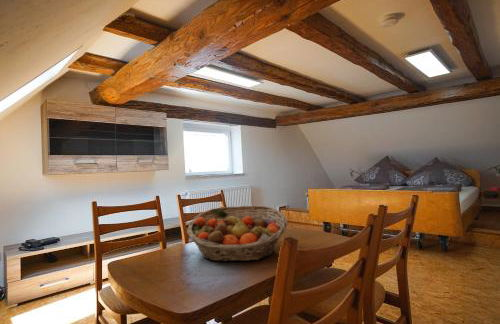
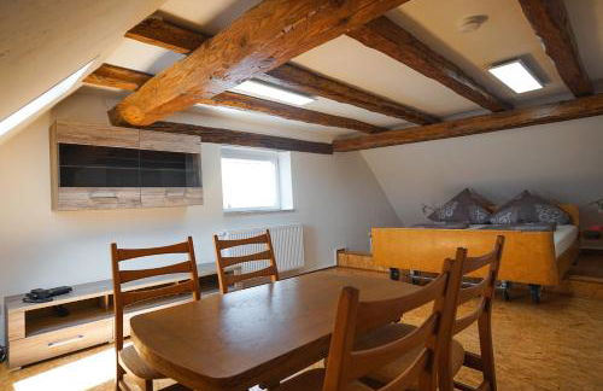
- fruit basket (237, 231)
